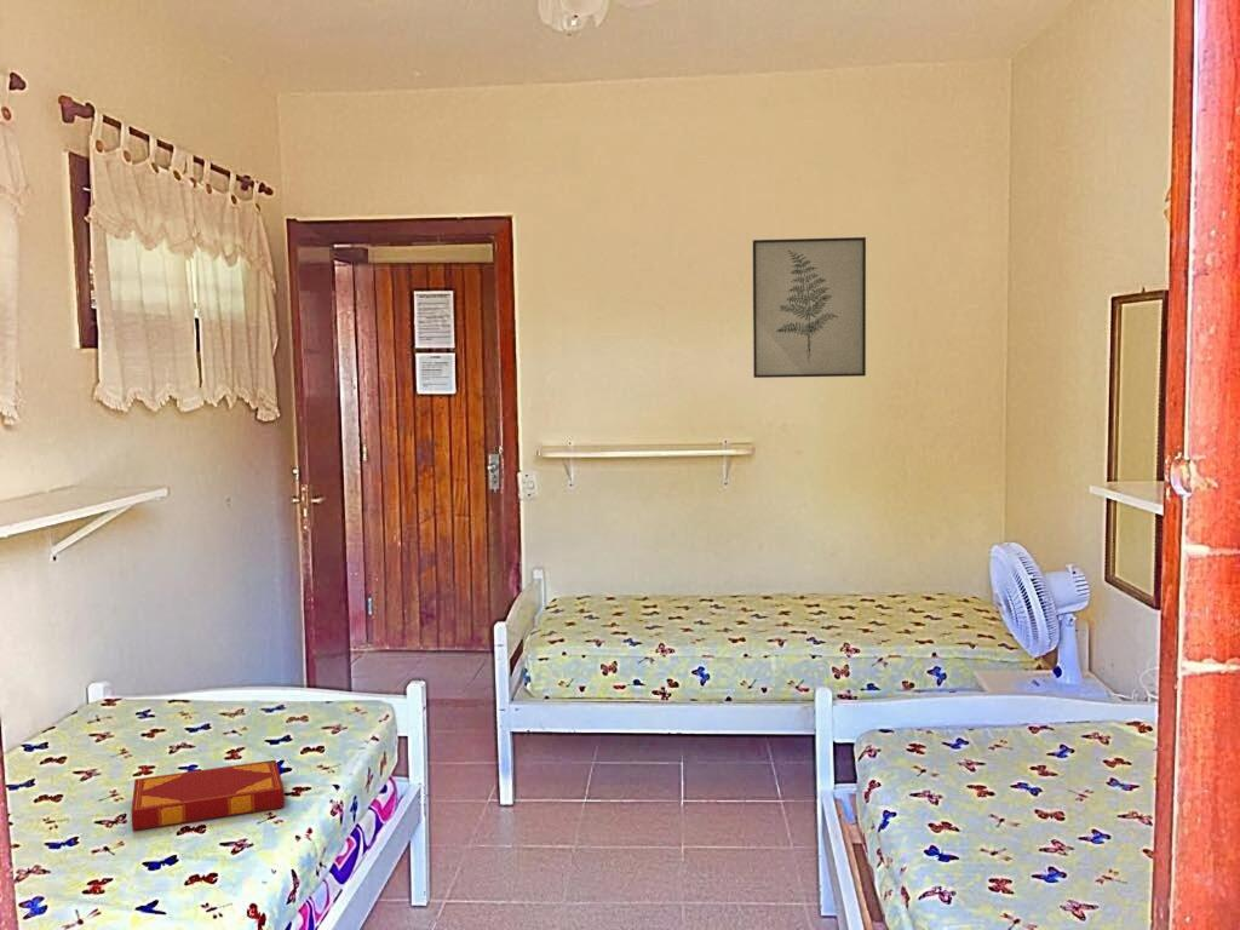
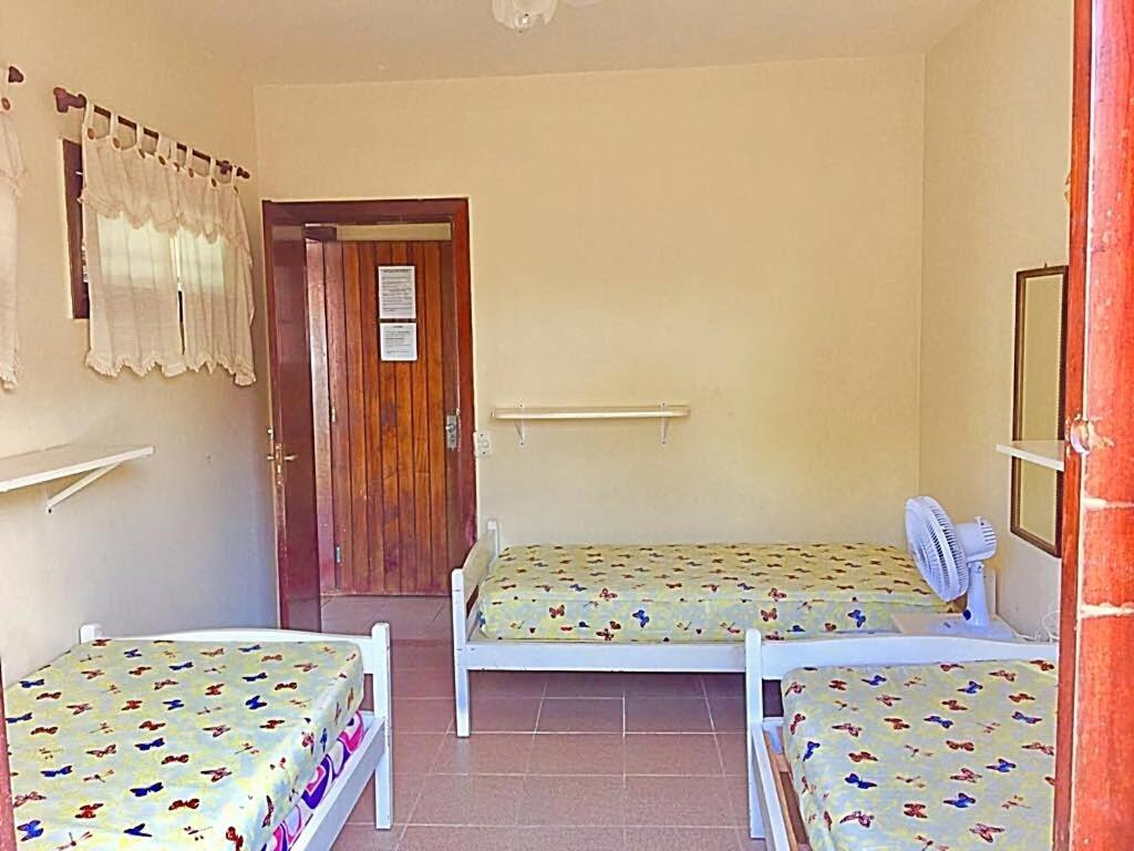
- hardback book (208, 793)
- wall art (809, 308)
